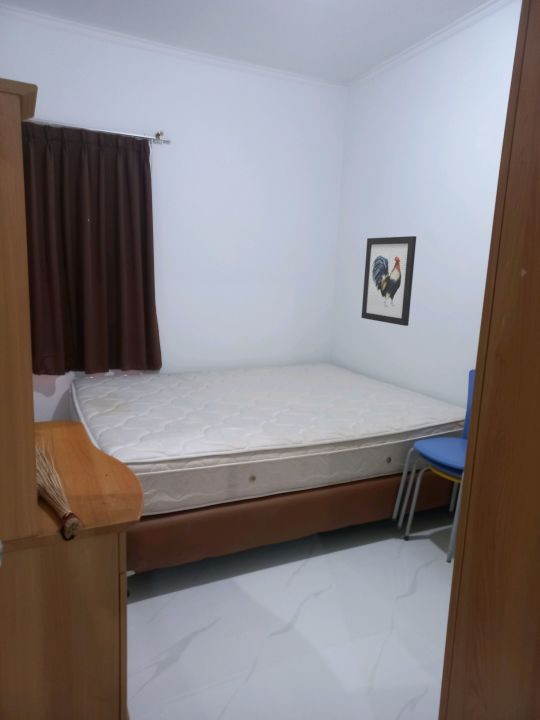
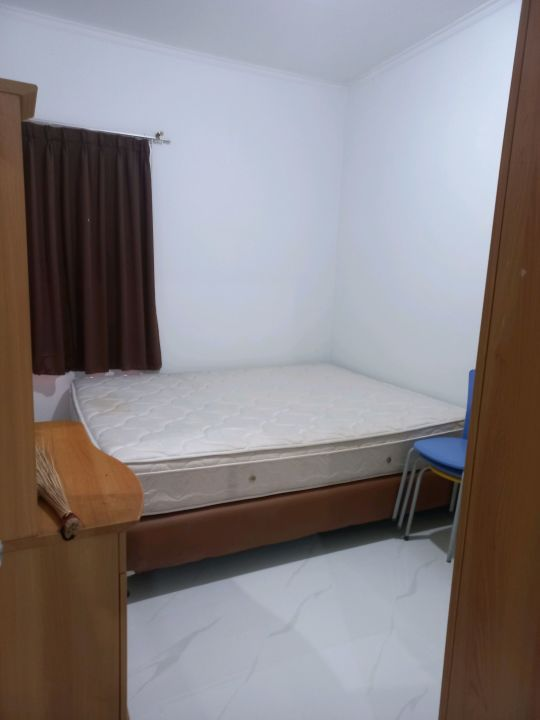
- wall art (386, 280)
